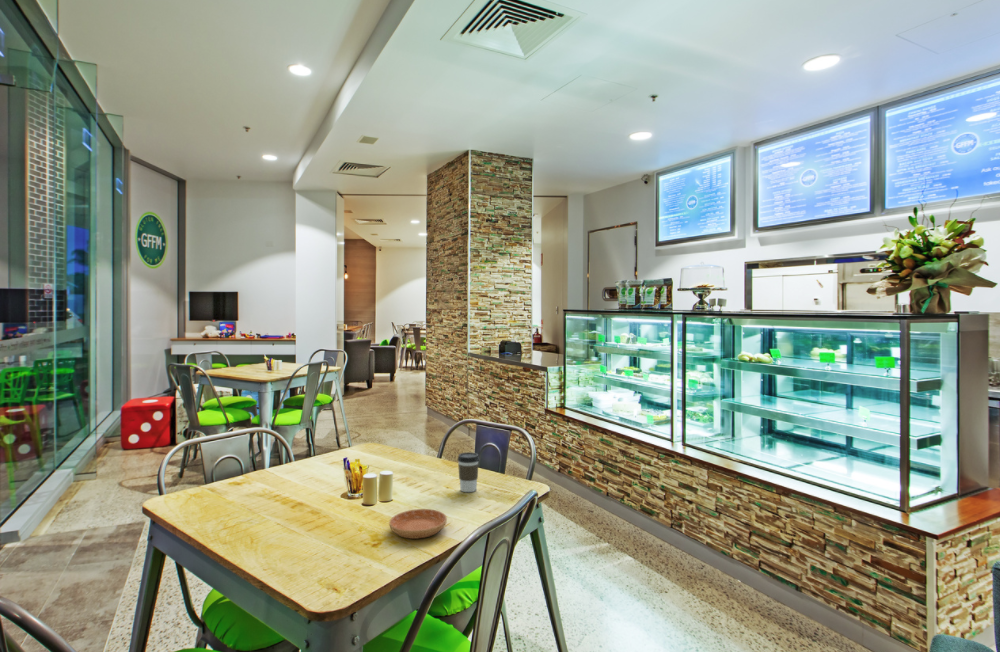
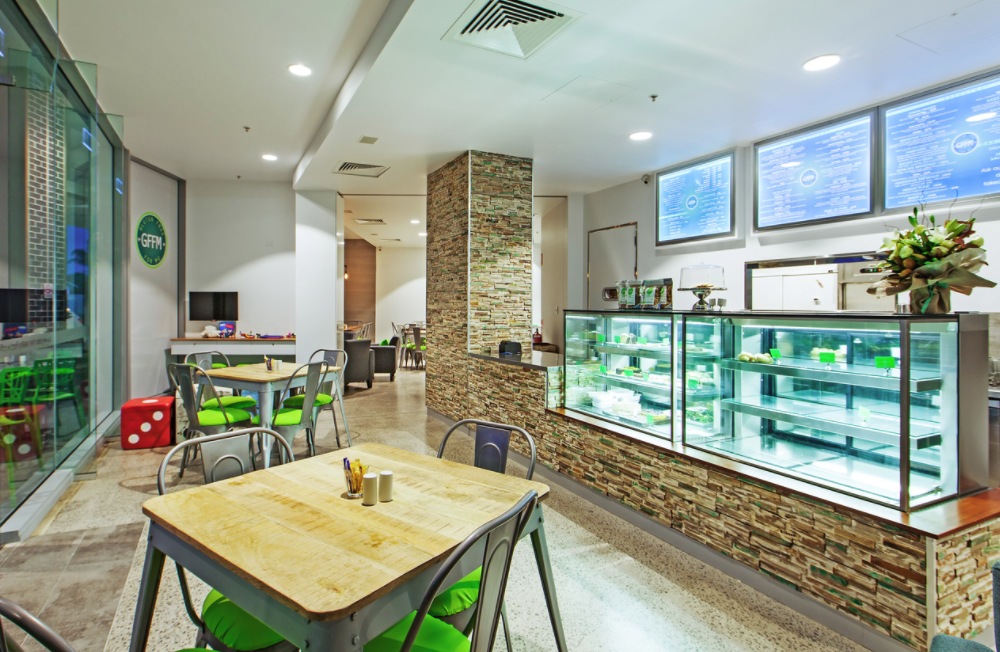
- saucer (418, 524)
- coffee cup (468, 472)
